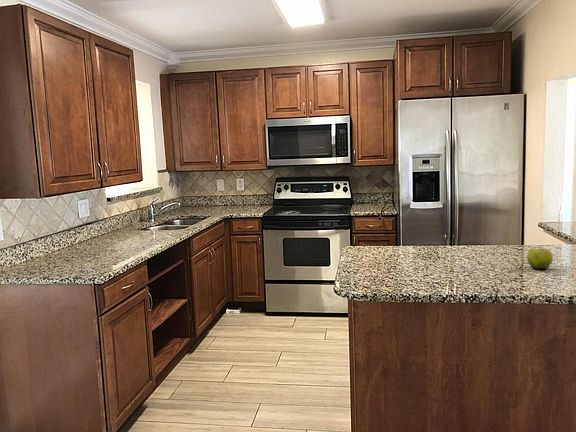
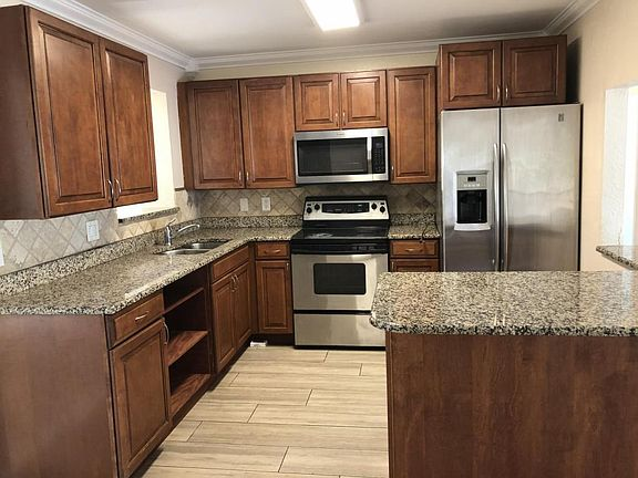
- fruit (539, 257)
